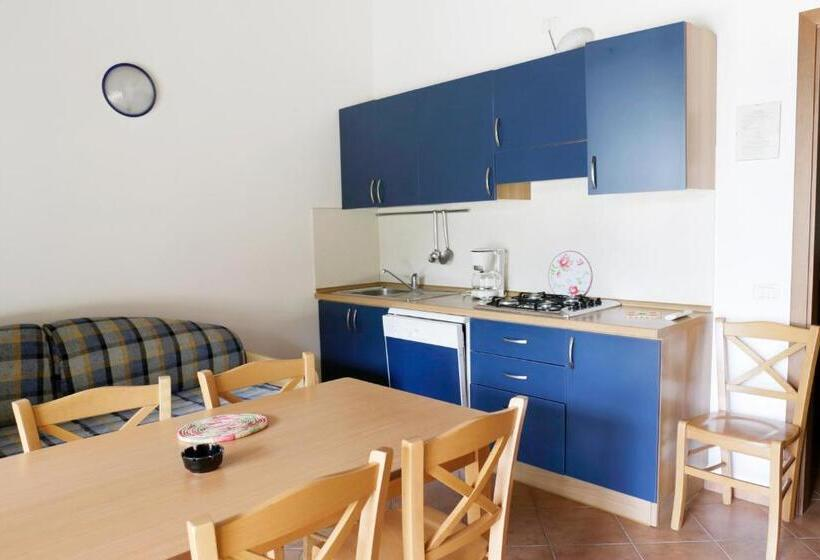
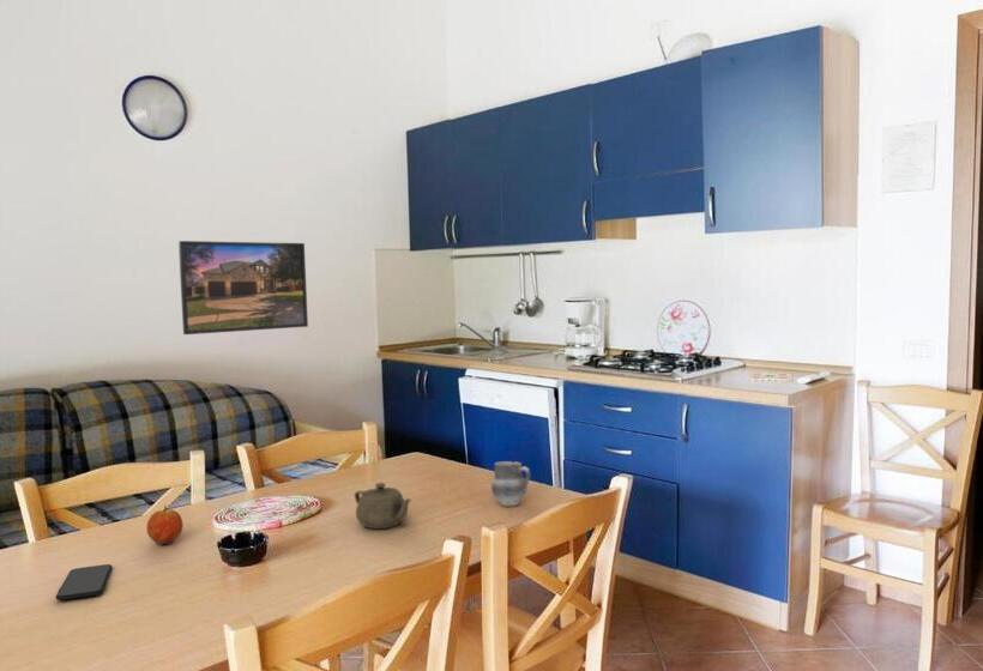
+ smartphone (85, 580)
+ cup (512, 483)
+ fruit (164, 524)
+ teapot (382, 503)
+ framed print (247, 286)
